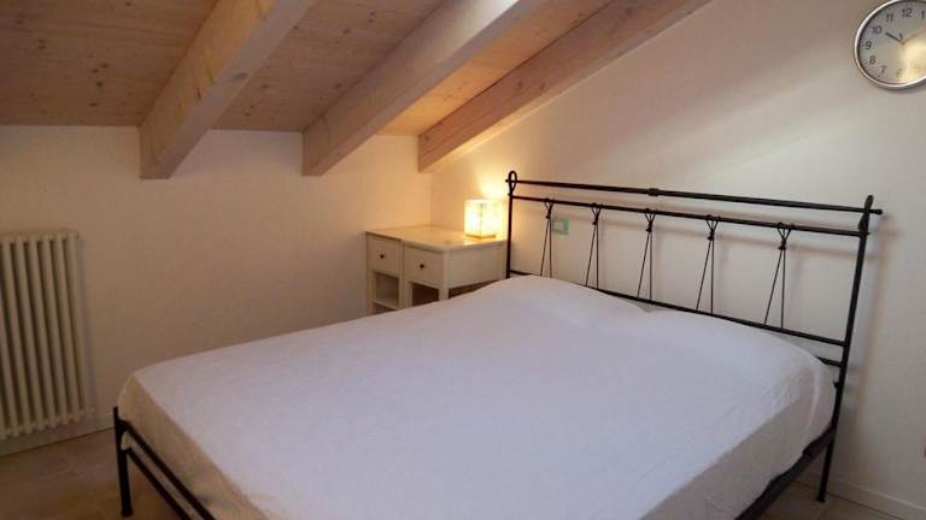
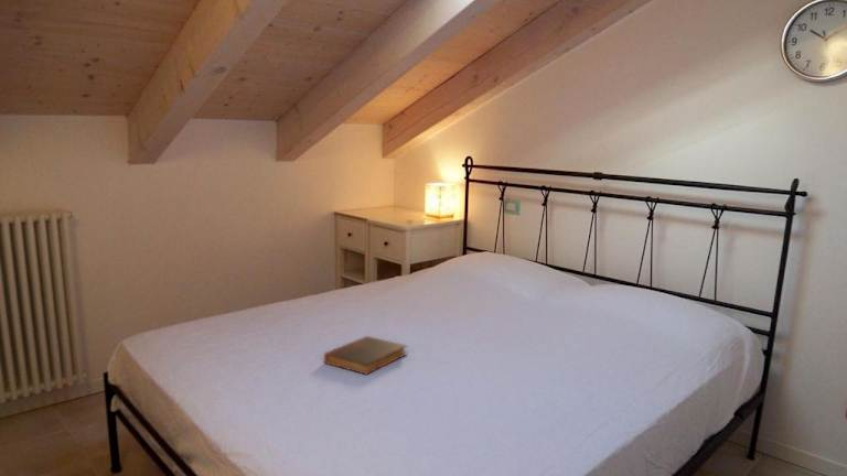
+ book (366, 354)
